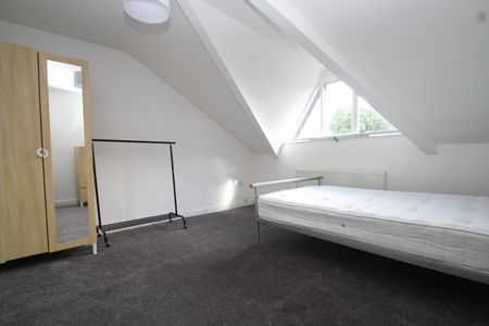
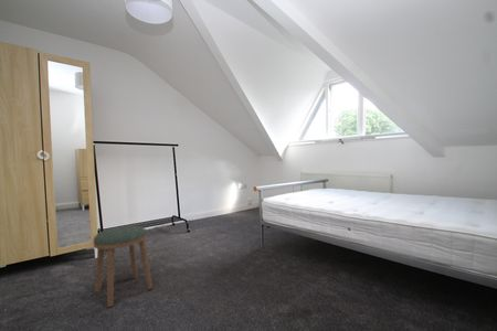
+ stool (130, 259)
